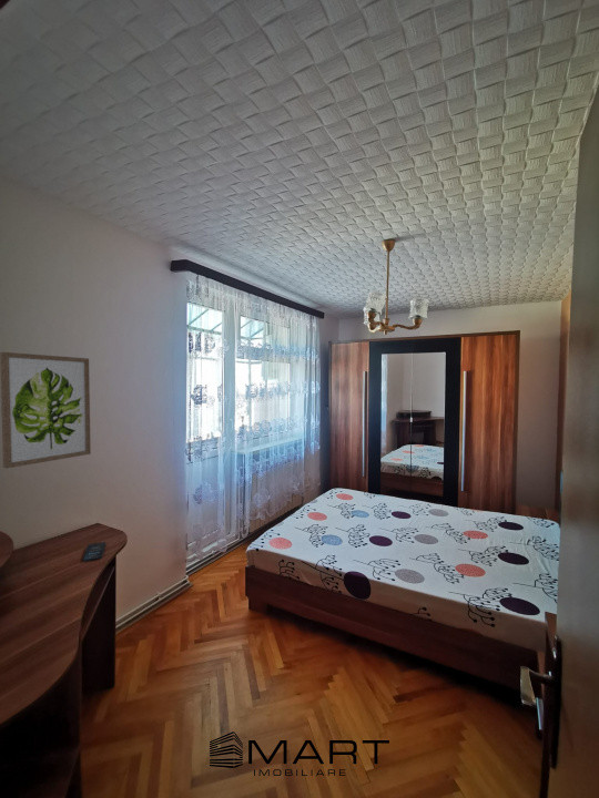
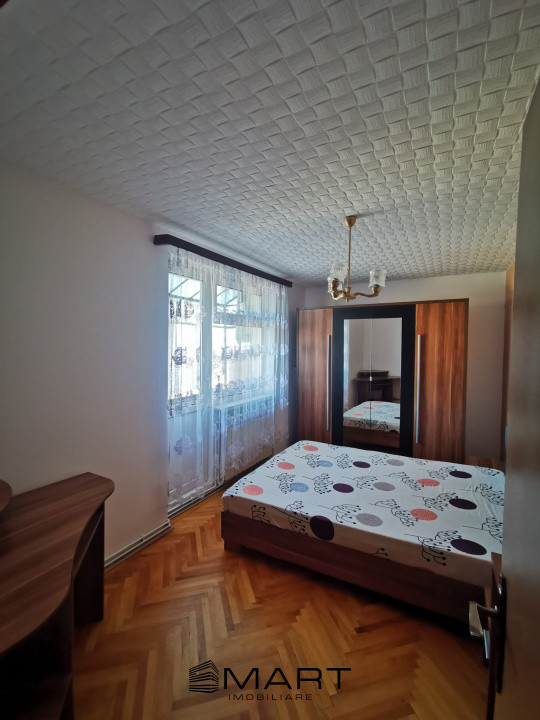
- smartphone (94, 551)
- wall art (49, 408)
